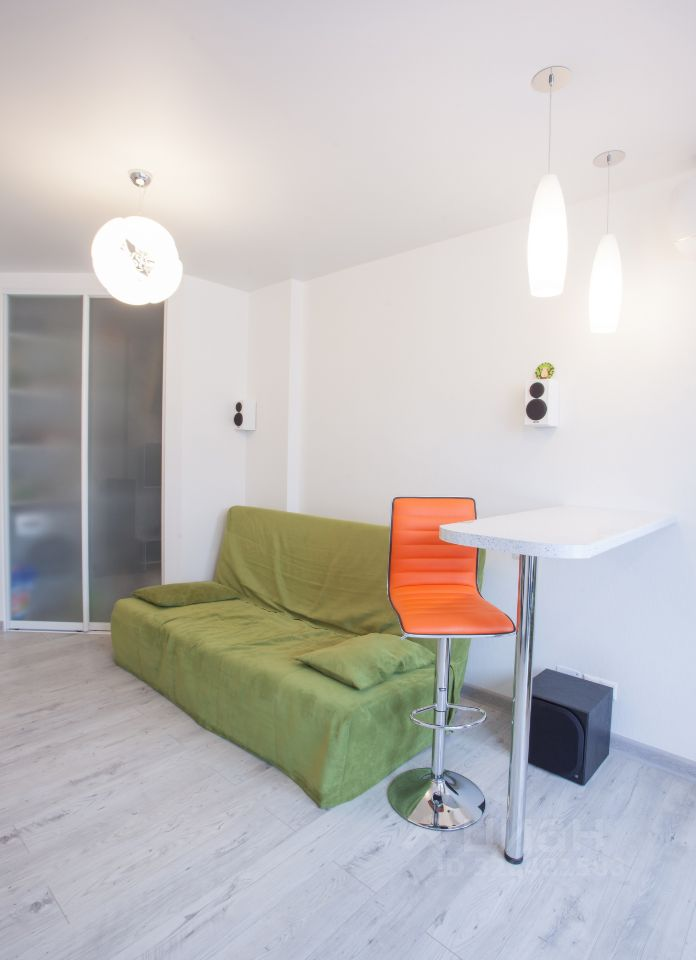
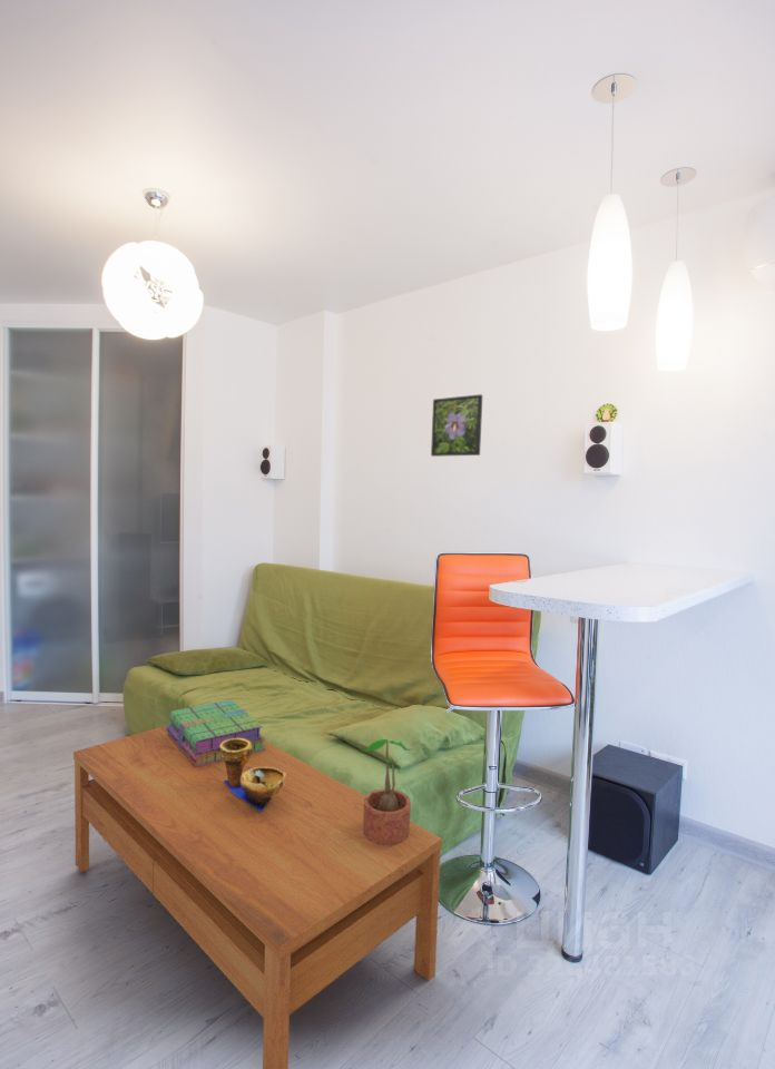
+ coffee table (234, 853)
+ decorative bowl (251, 772)
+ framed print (455, 426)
+ potted plant (386, 784)
+ stack of books (215, 728)
